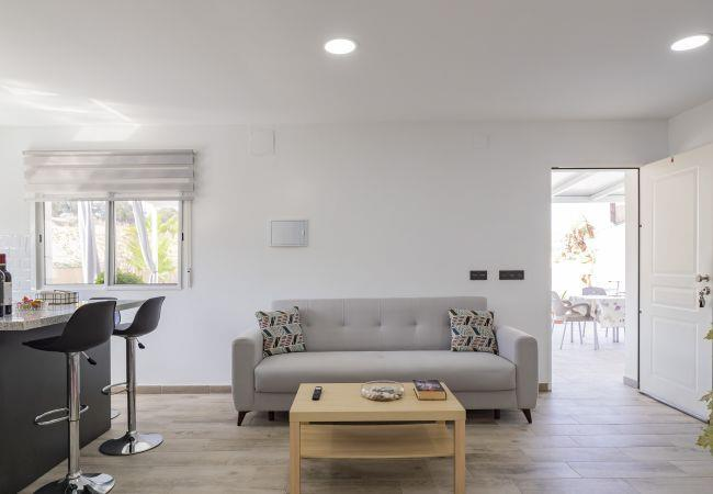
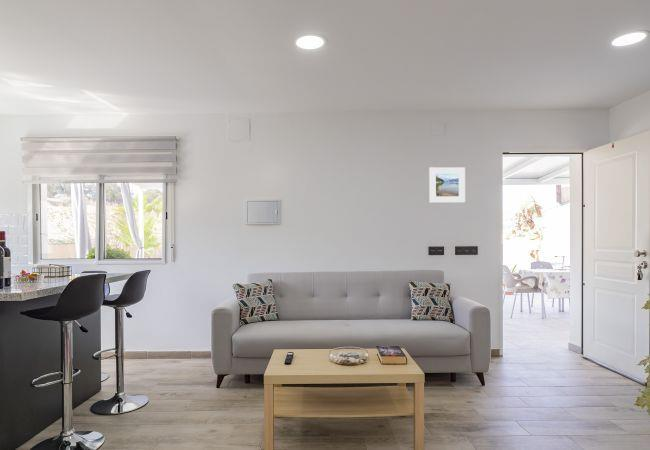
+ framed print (447, 185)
